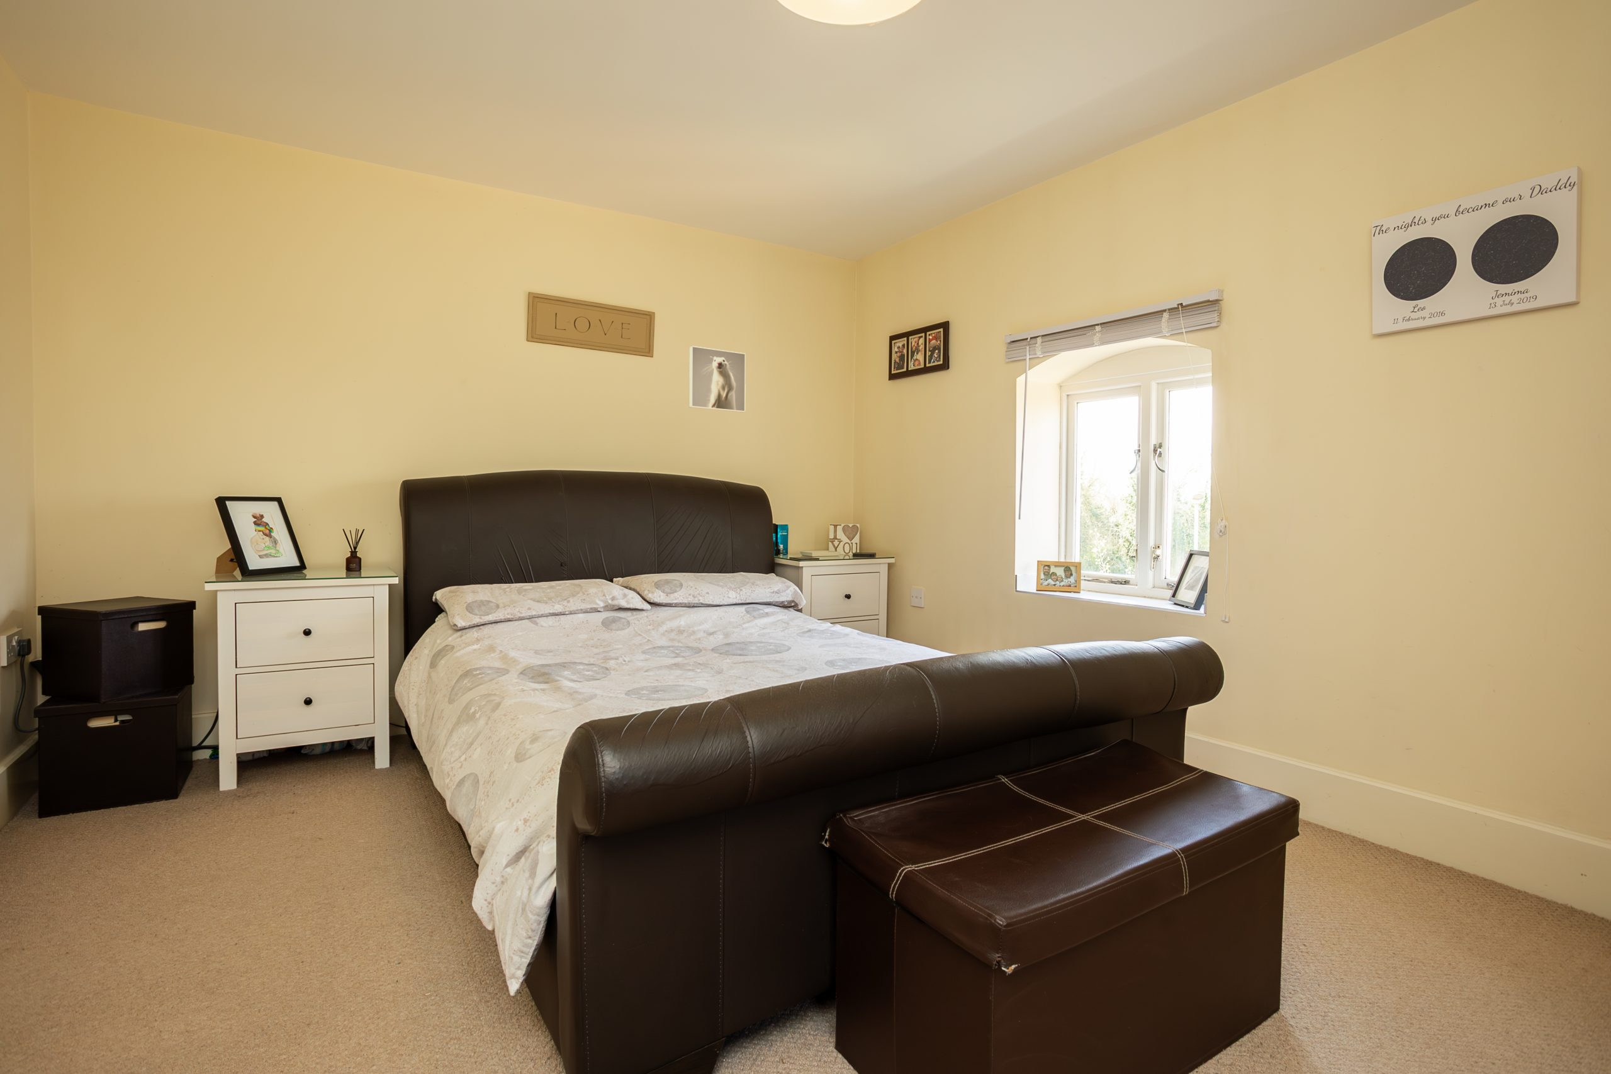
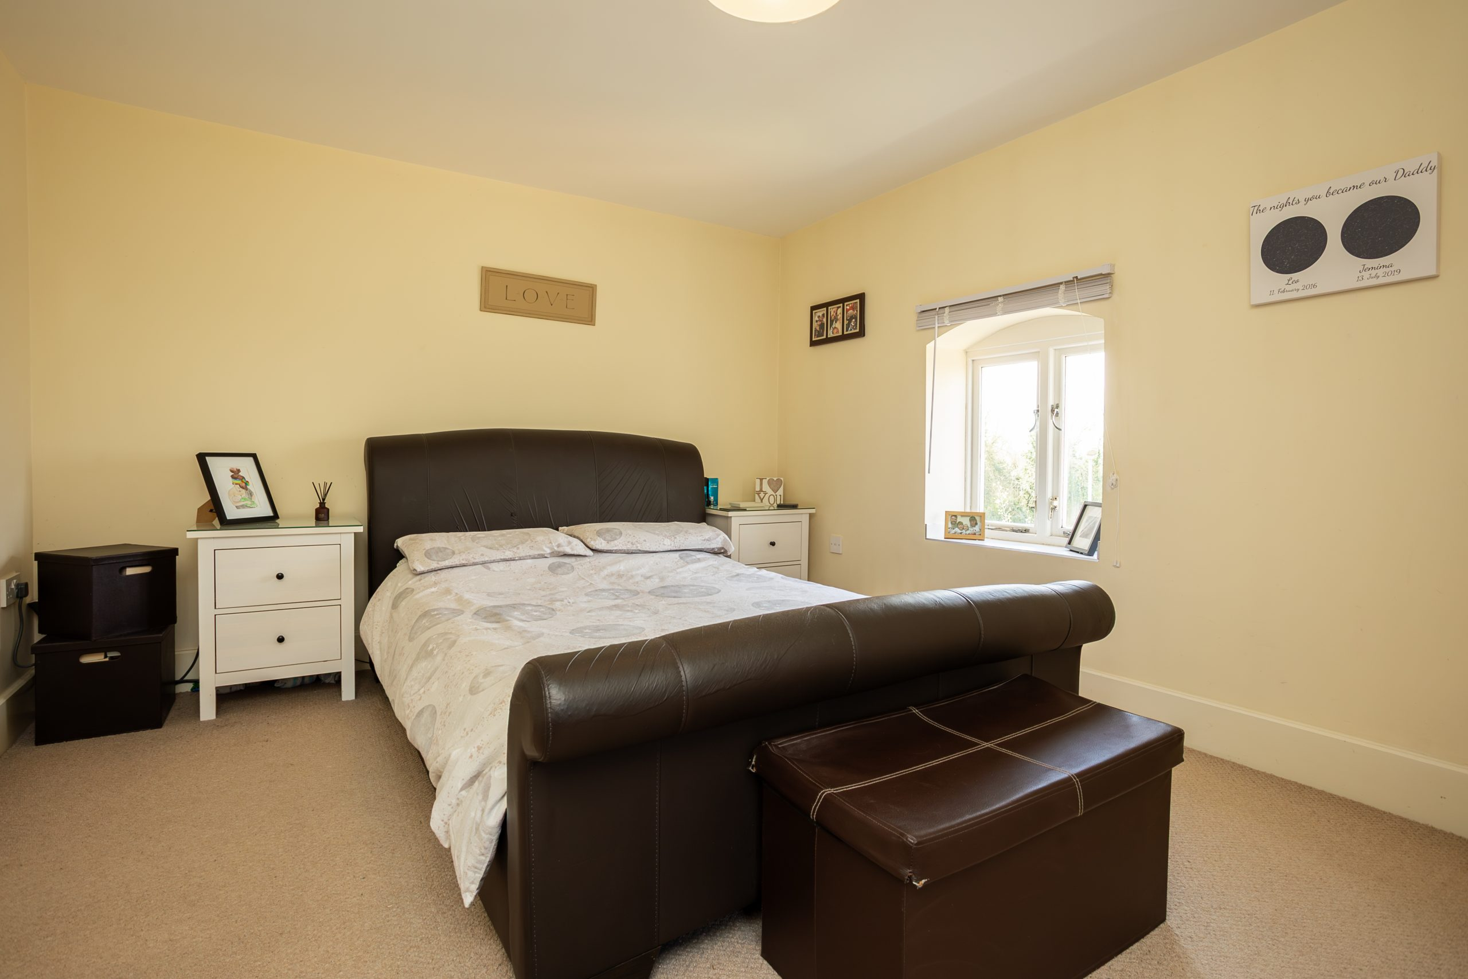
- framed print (717, 380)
